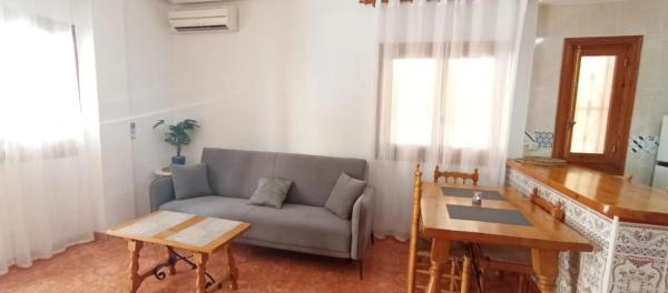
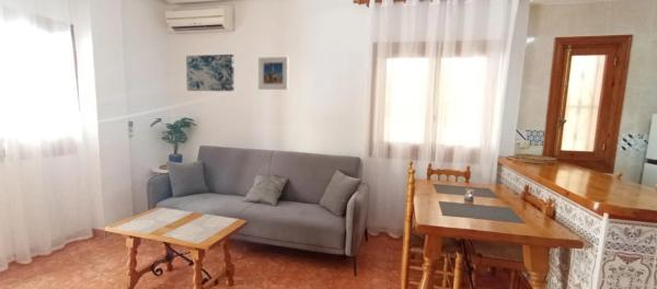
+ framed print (273, 73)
+ wall art (209, 72)
